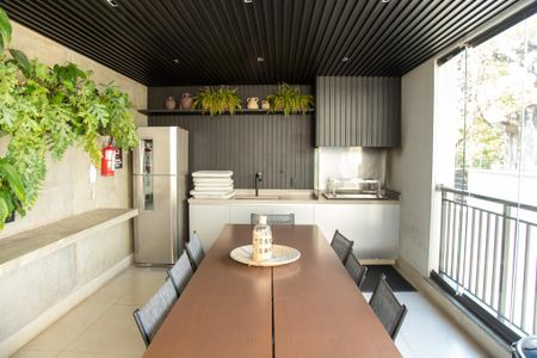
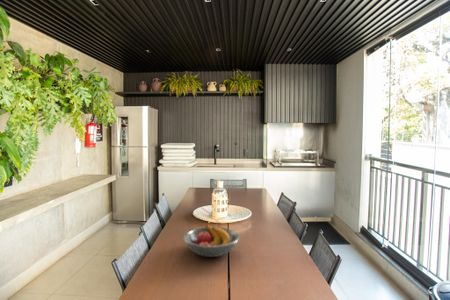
+ fruit bowl (211, 241)
